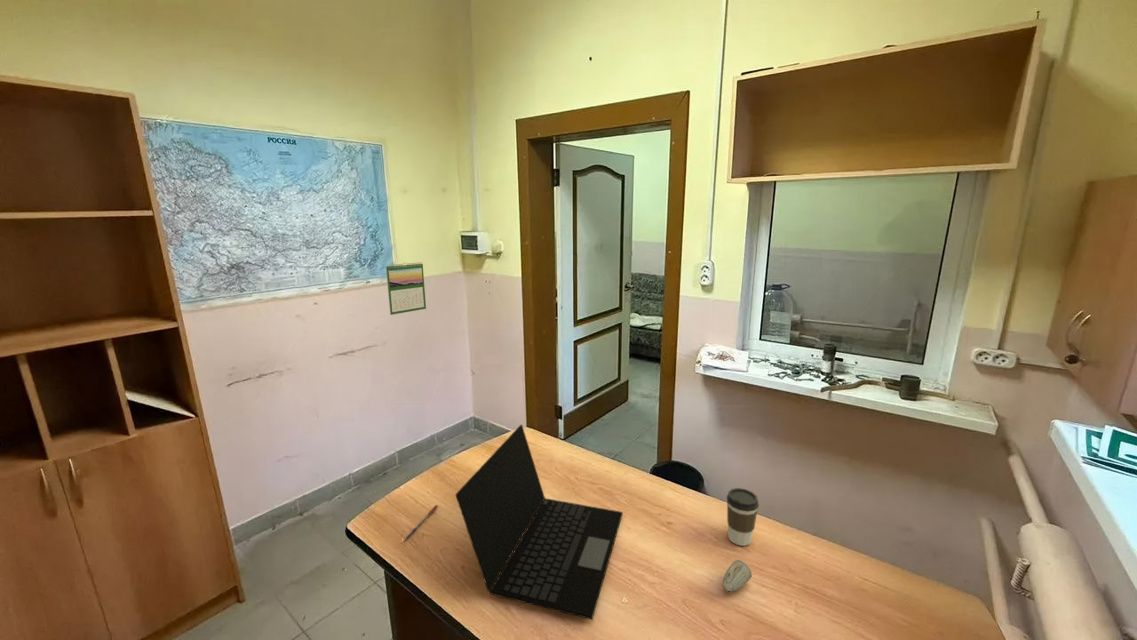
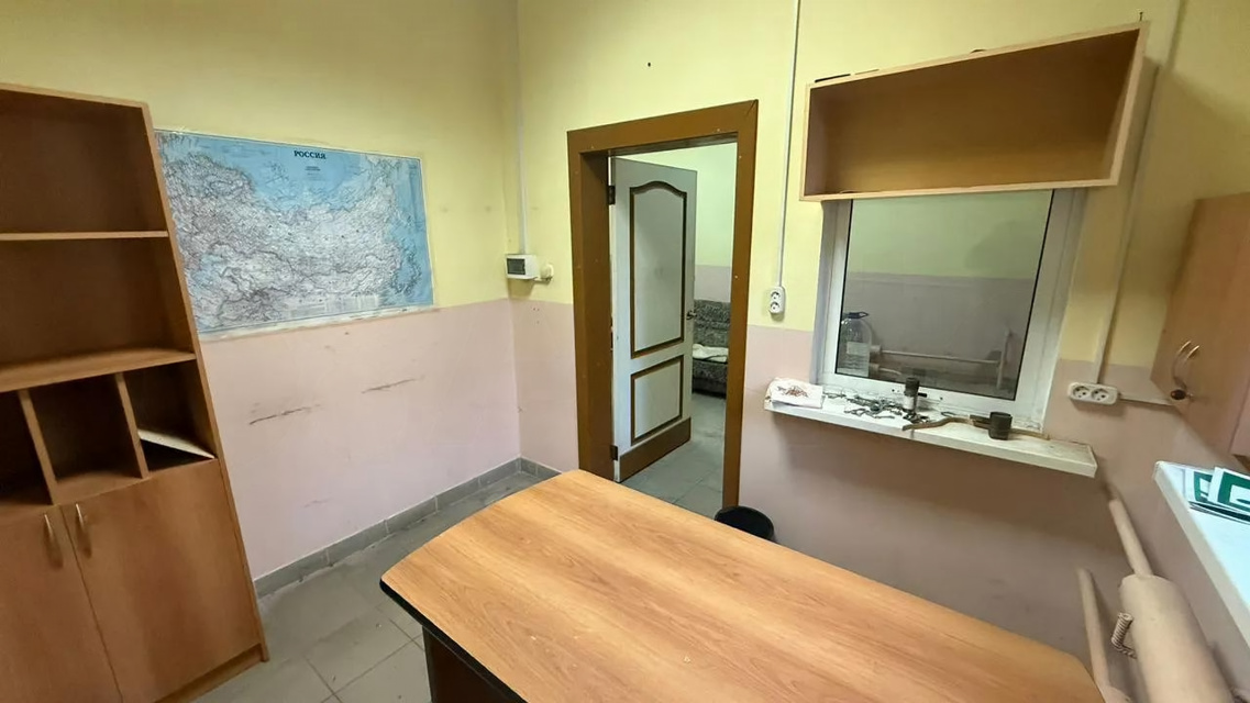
- pen (421, 521)
- calendar (406, 287)
- coffee cup (741, 517)
- laptop (549, 506)
- computer mouse (736, 573)
